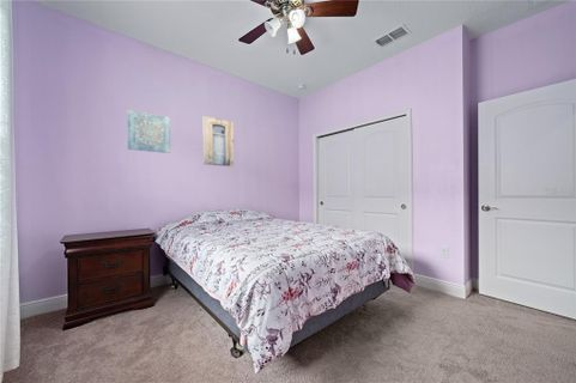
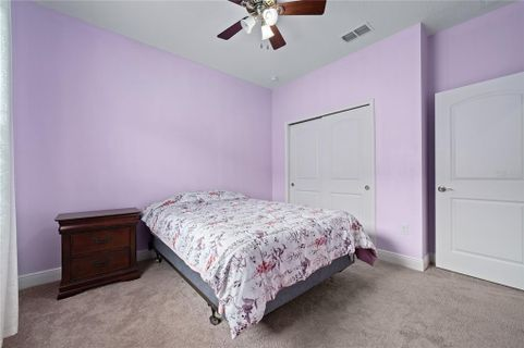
- wall art (150, 132)
- wall art (218, 141)
